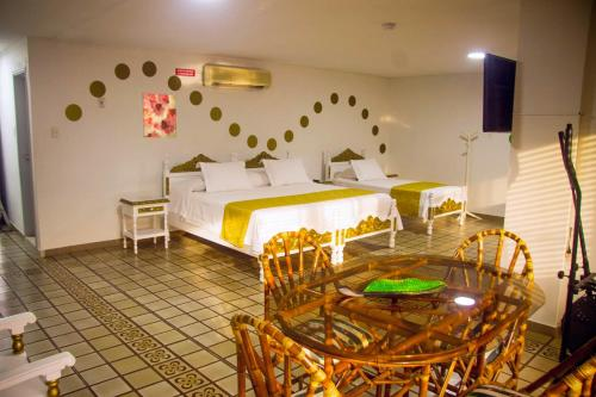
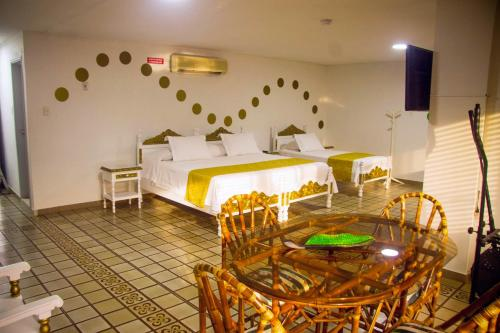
- wall art (160, 116)
